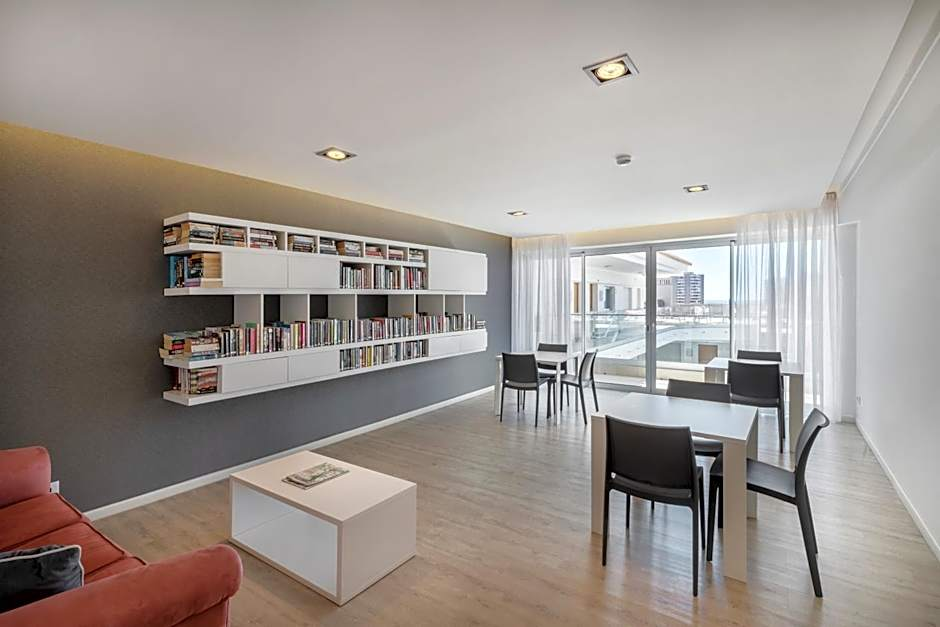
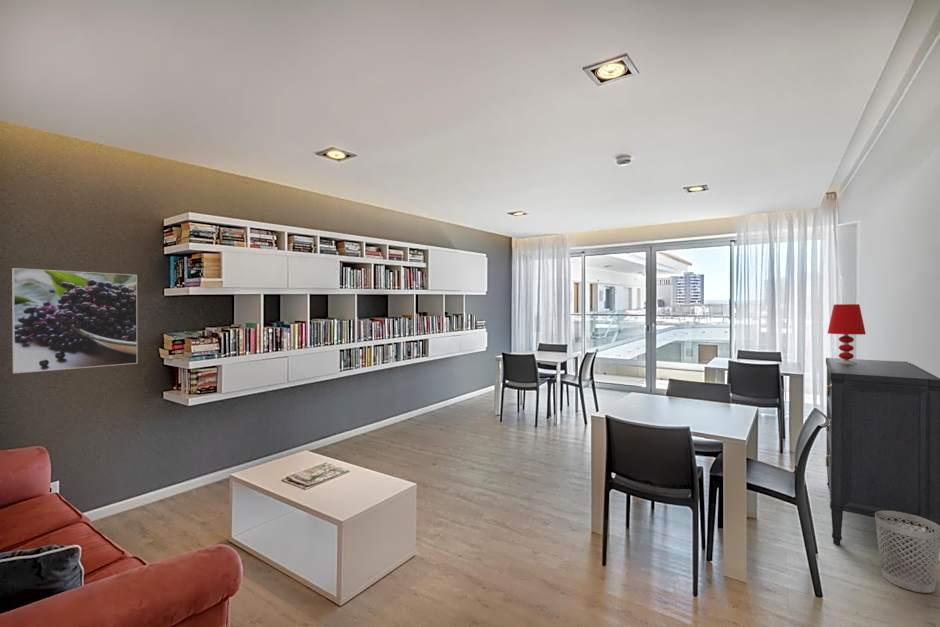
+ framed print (79, 319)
+ wastebasket (907, 551)
+ dresser (872, 444)
+ table lamp (846, 333)
